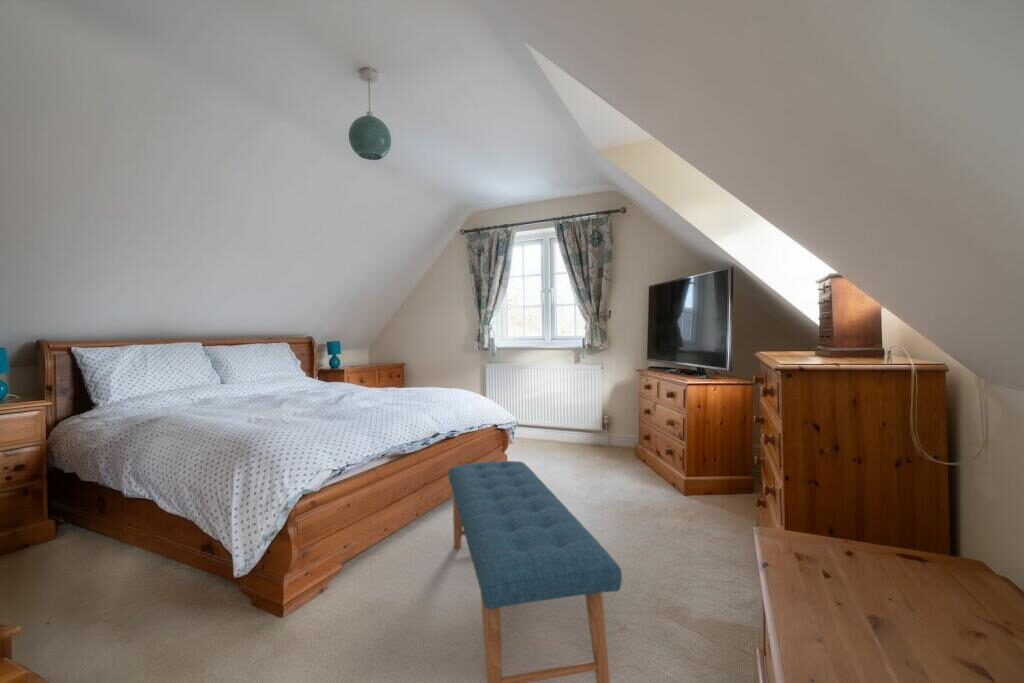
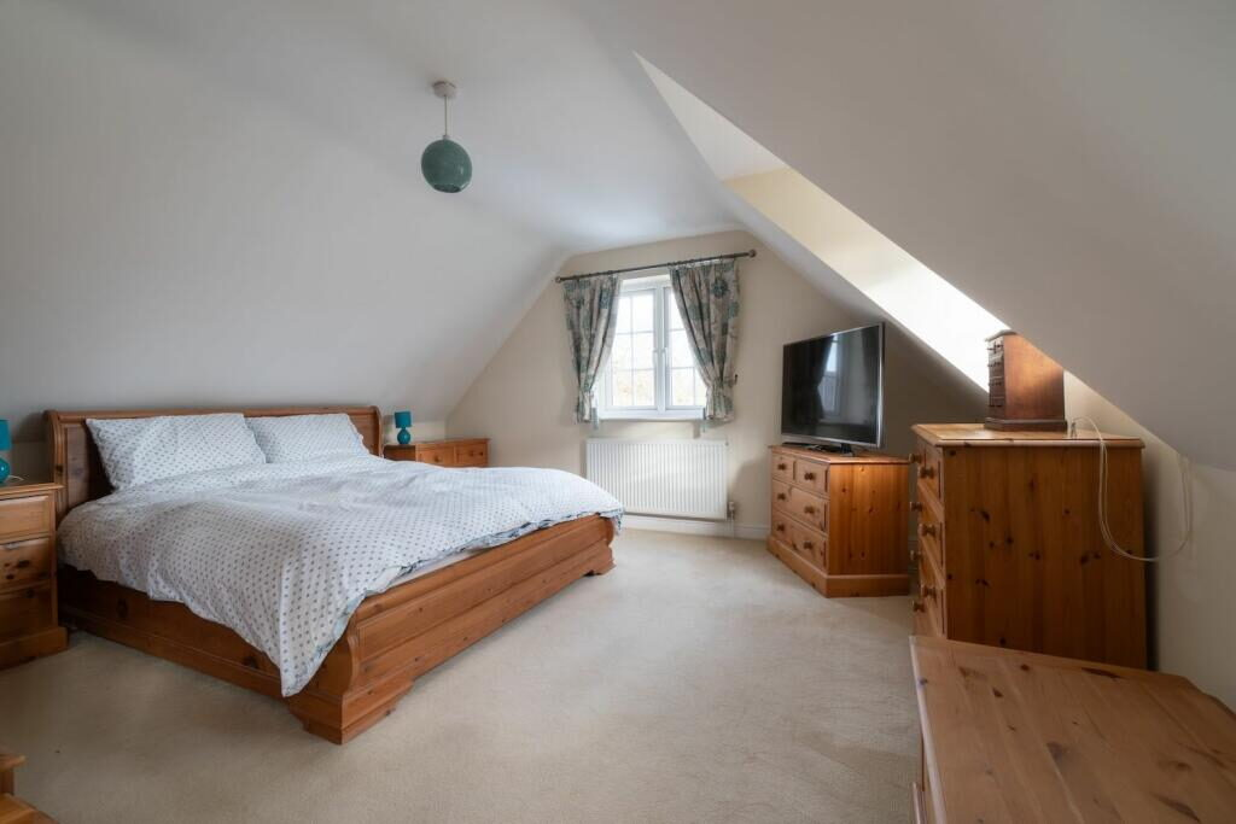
- bench (511, 548)
